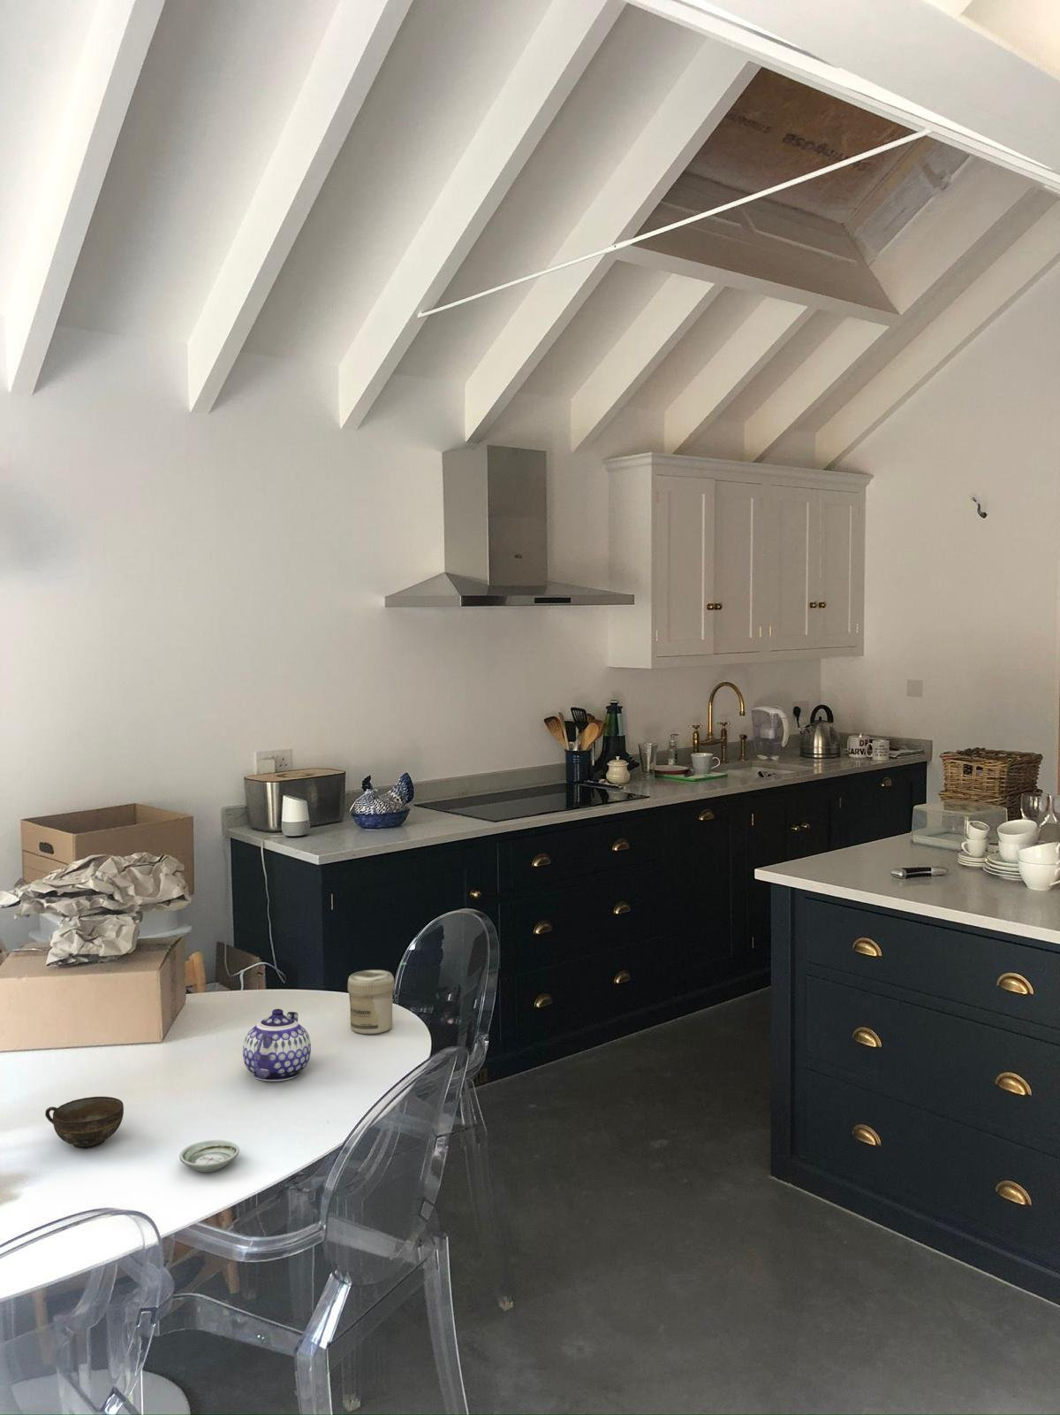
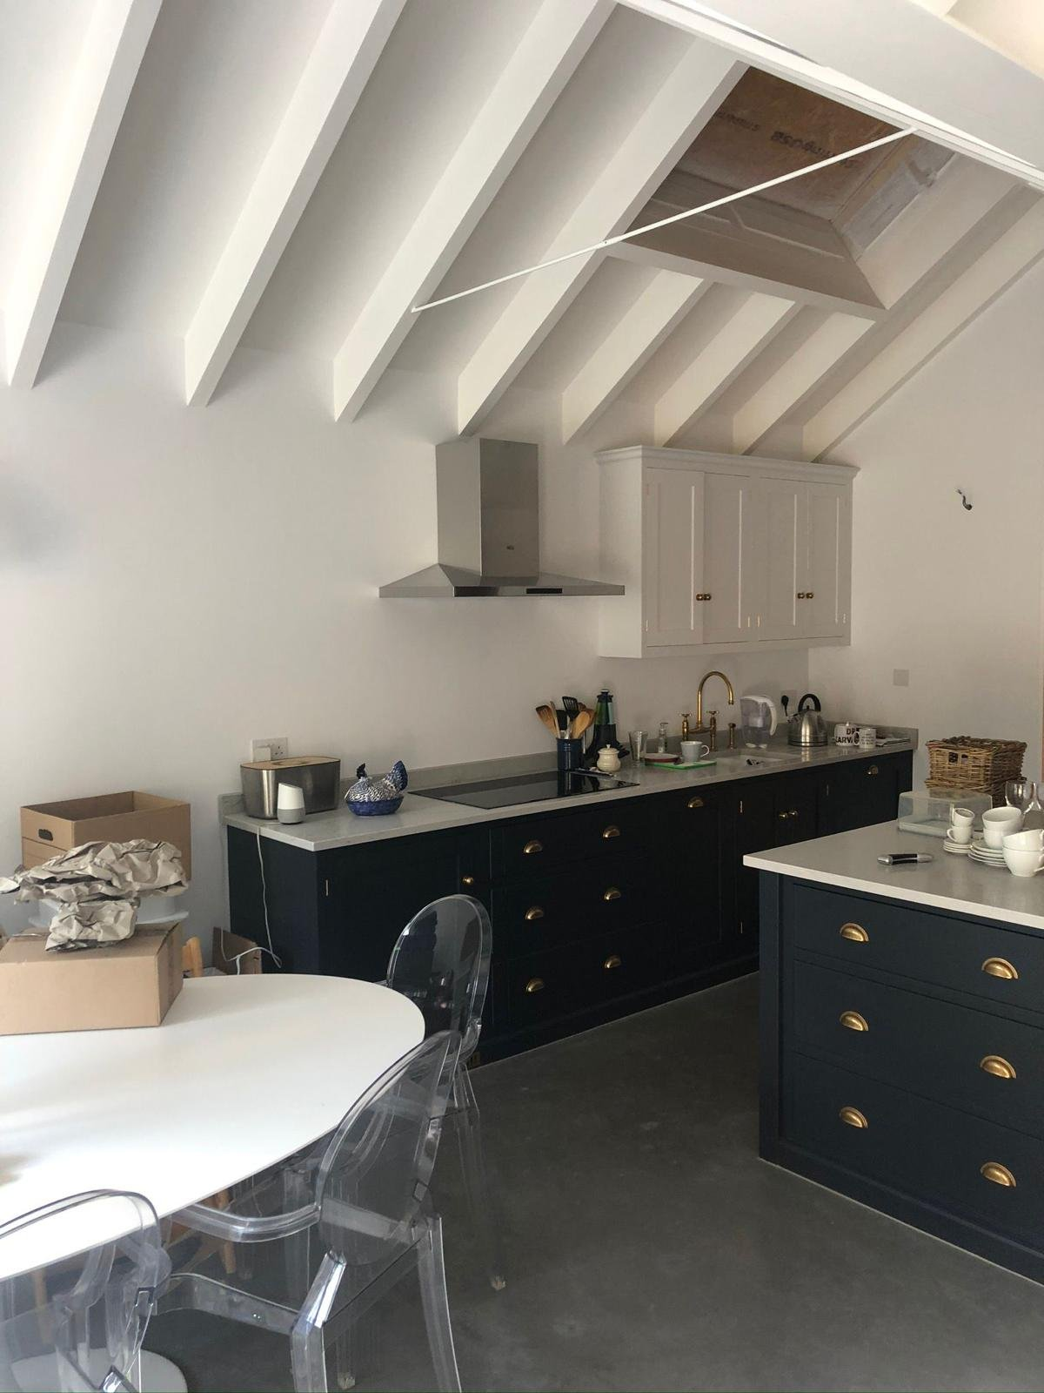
- jar (371, 1002)
- saucer (209, 1159)
- teapot (276, 1042)
- cup (81, 1125)
